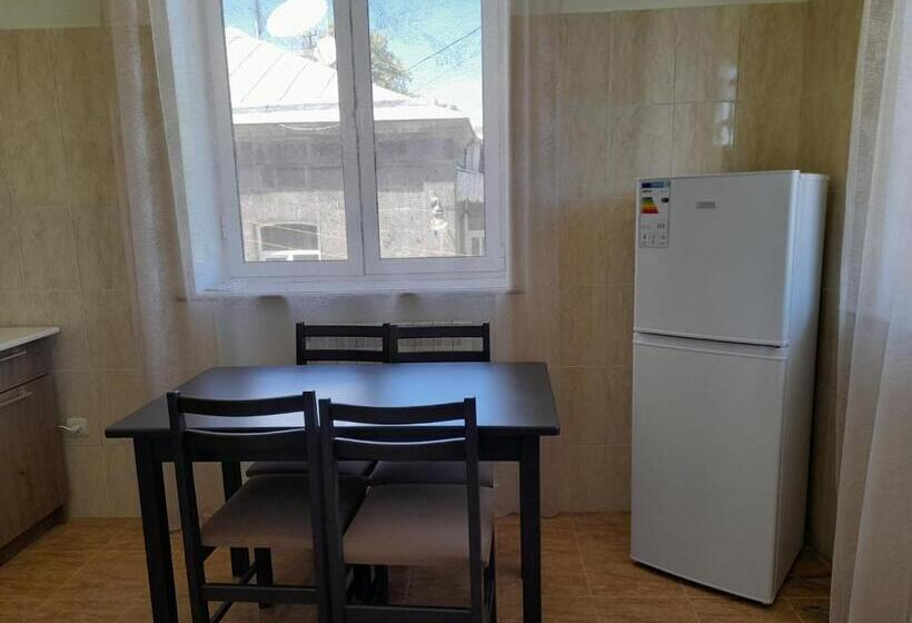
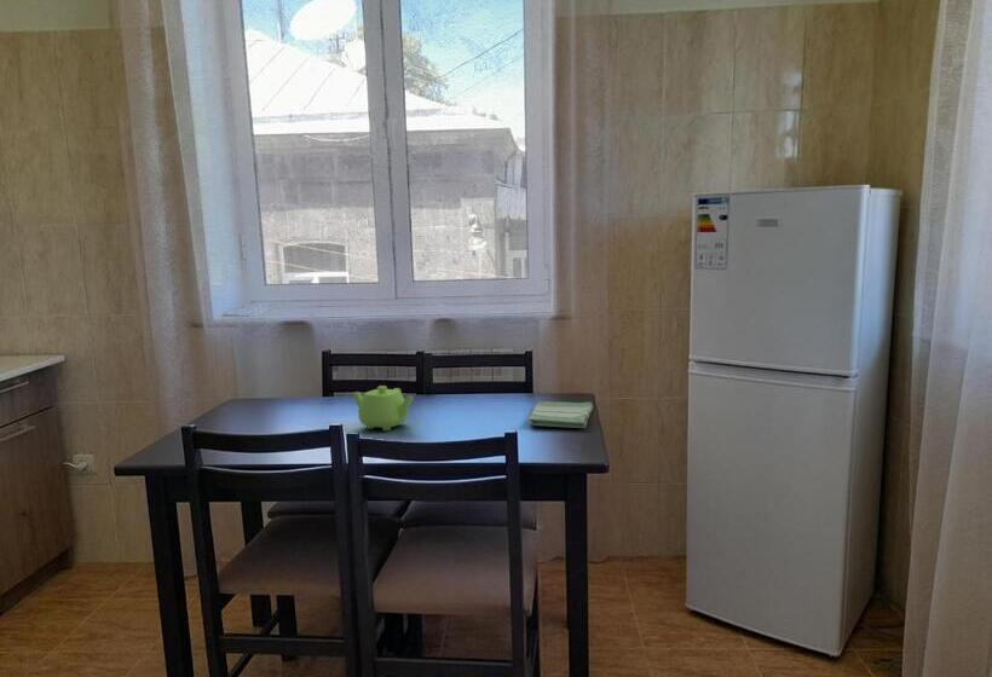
+ teapot (385, 405)
+ dish towel (560, 412)
